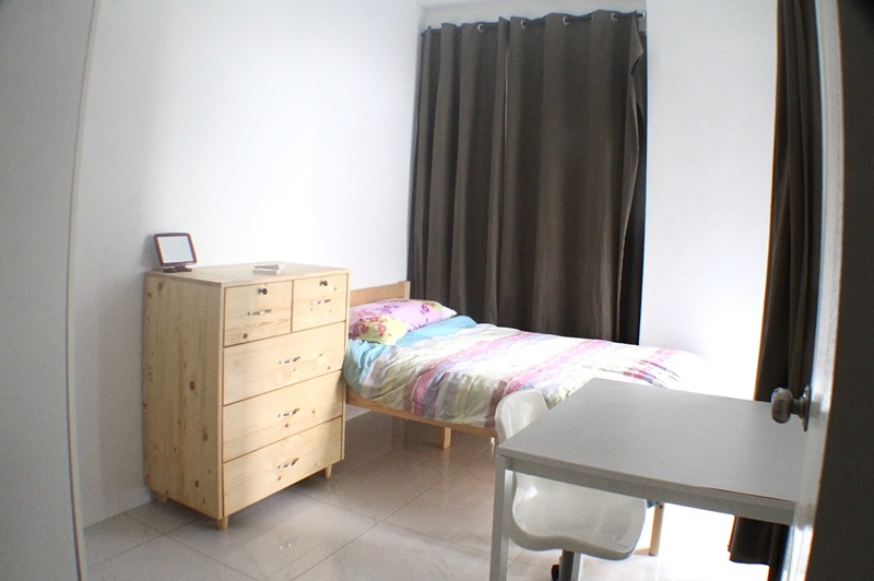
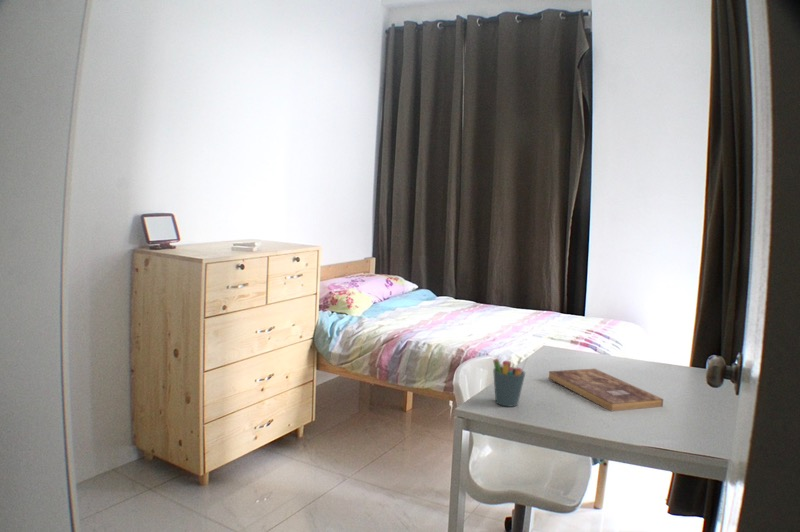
+ pen holder (508, 378)
+ bible (600, 387)
